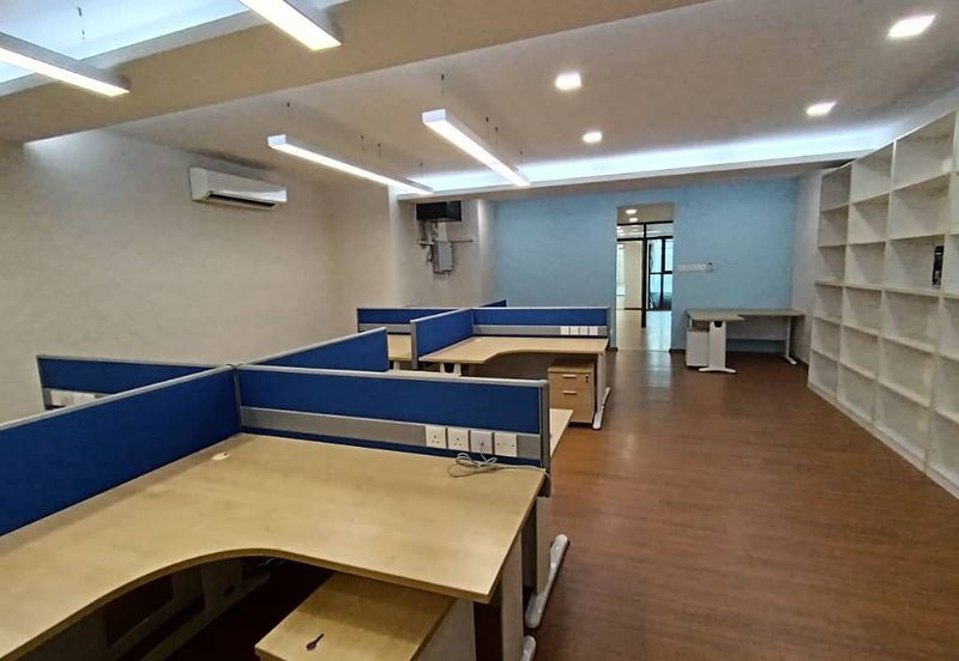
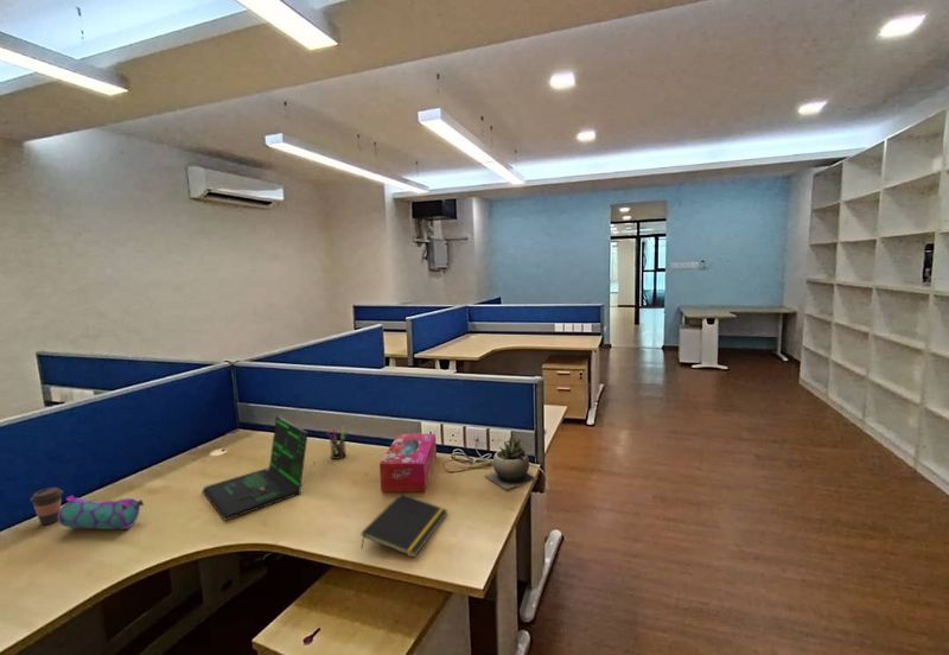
+ pen holder (338, 441)
+ succulent plant (510, 457)
+ notepad (407, 522)
+ pencil case (100, 511)
+ tissue box (410, 460)
+ laptop (259, 470)
+ coffee cup (47, 505)
